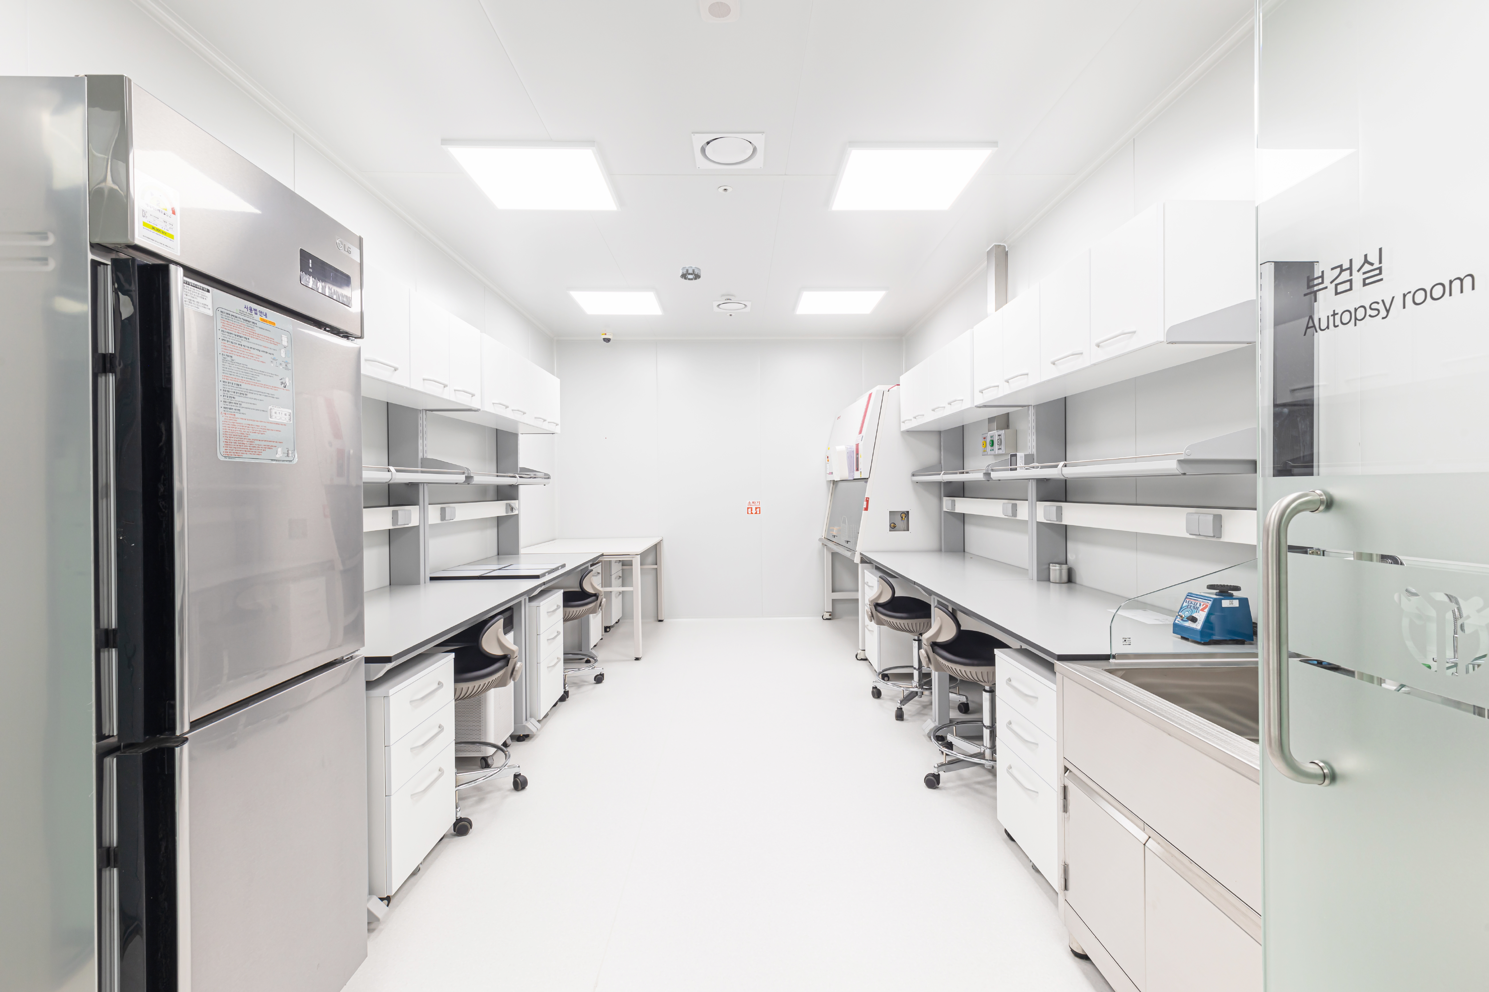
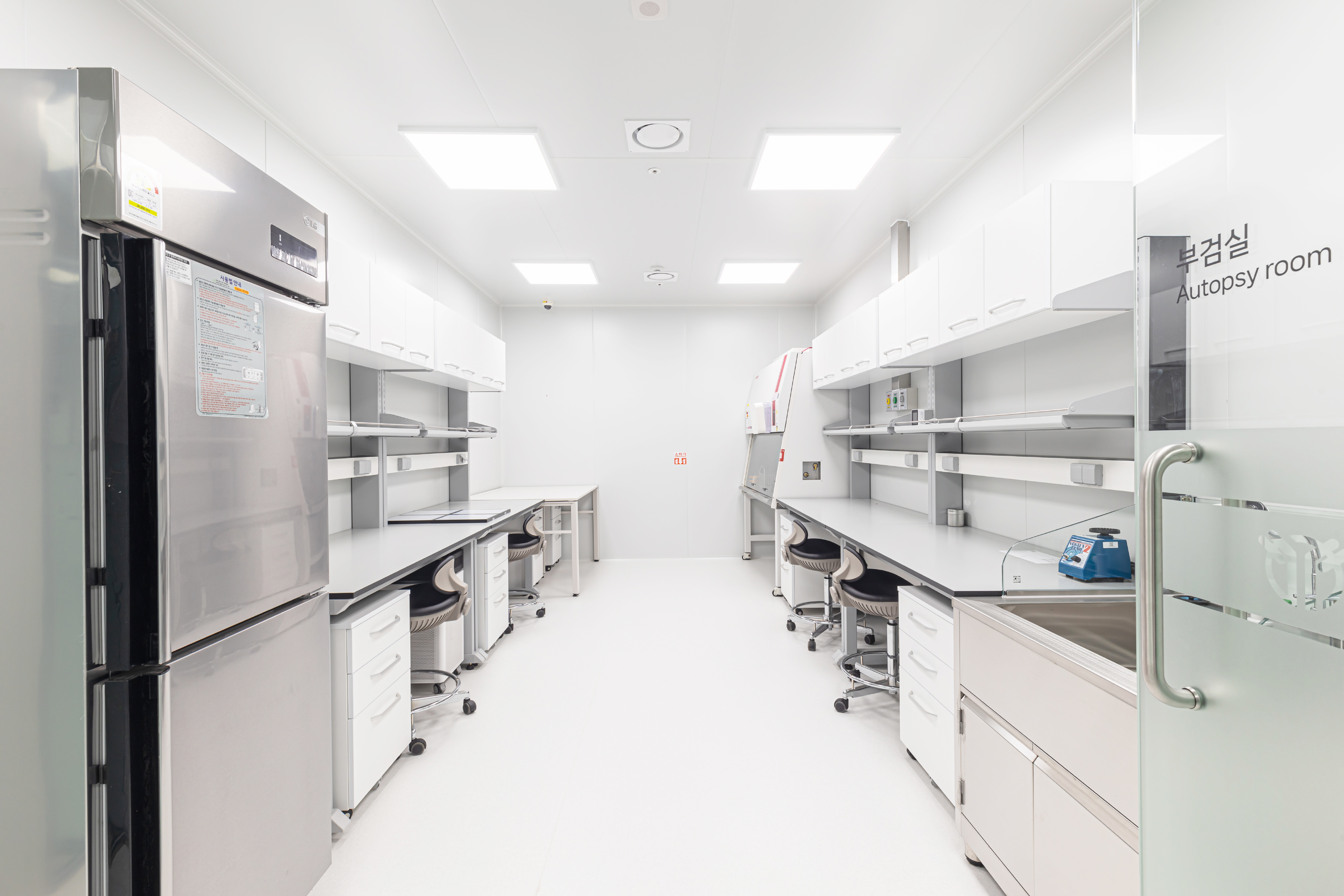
- smoke detector (690, 272)
